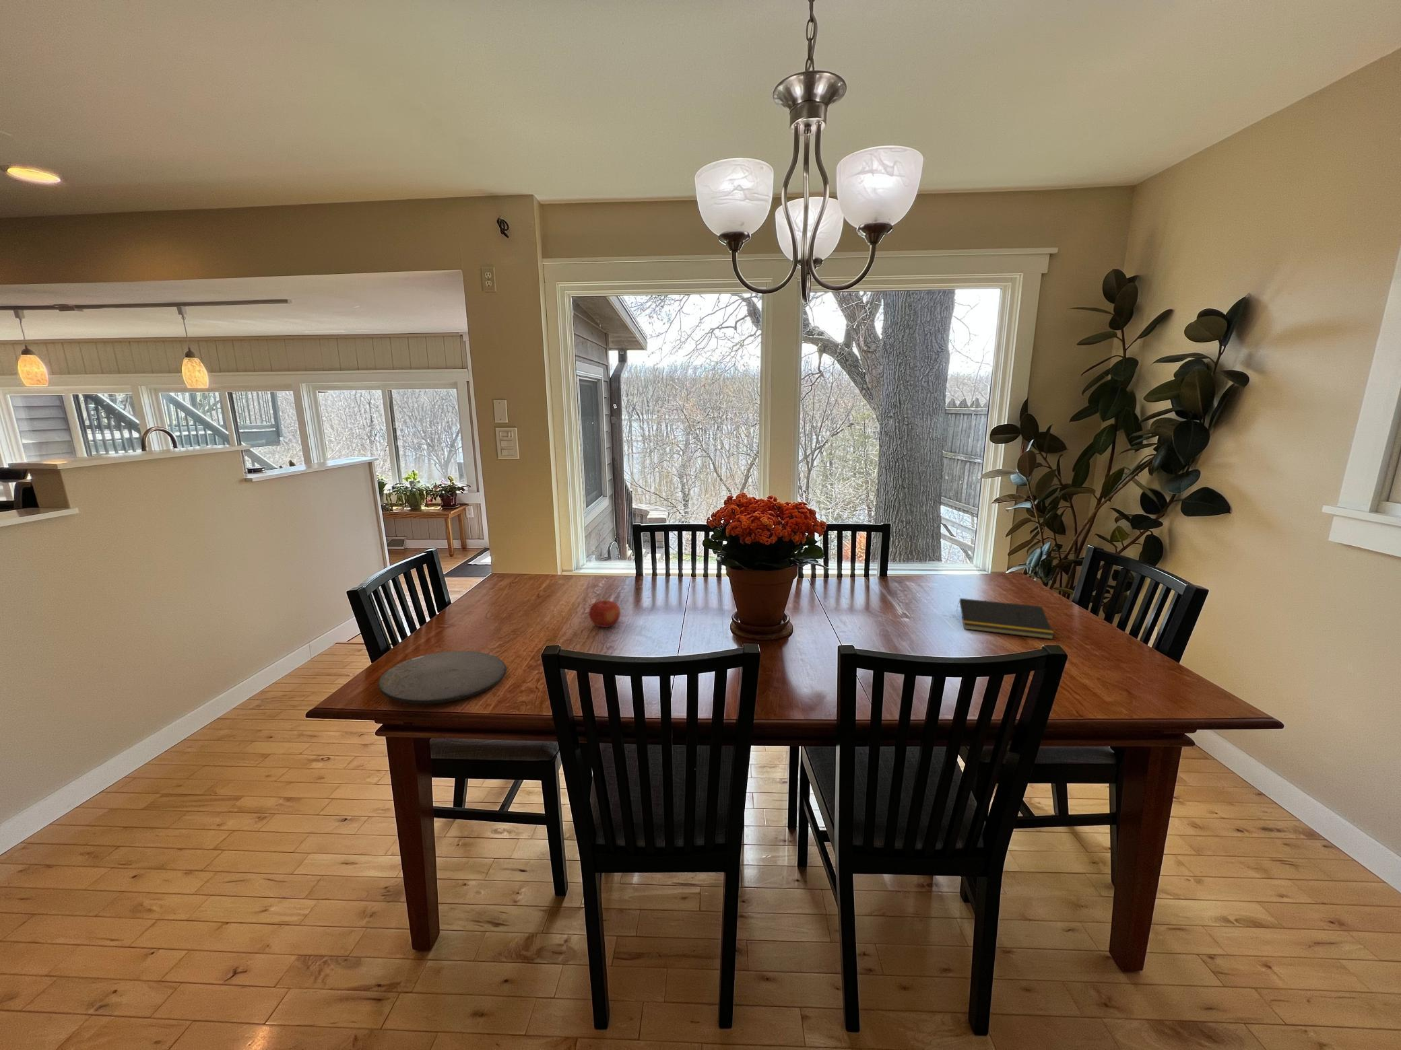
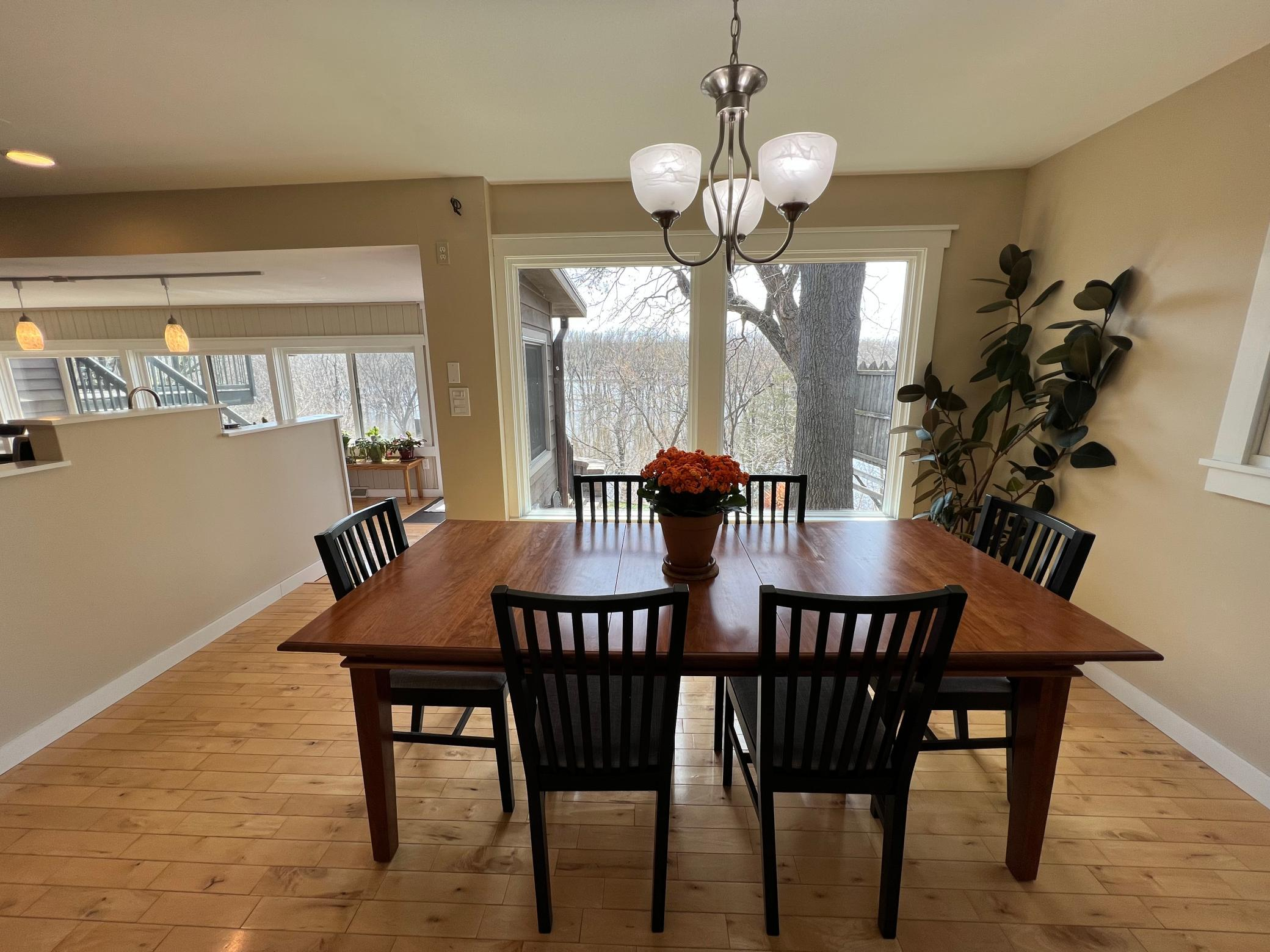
- fruit (605, 612)
- notepad (1004, 618)
- plate (445, 674)
